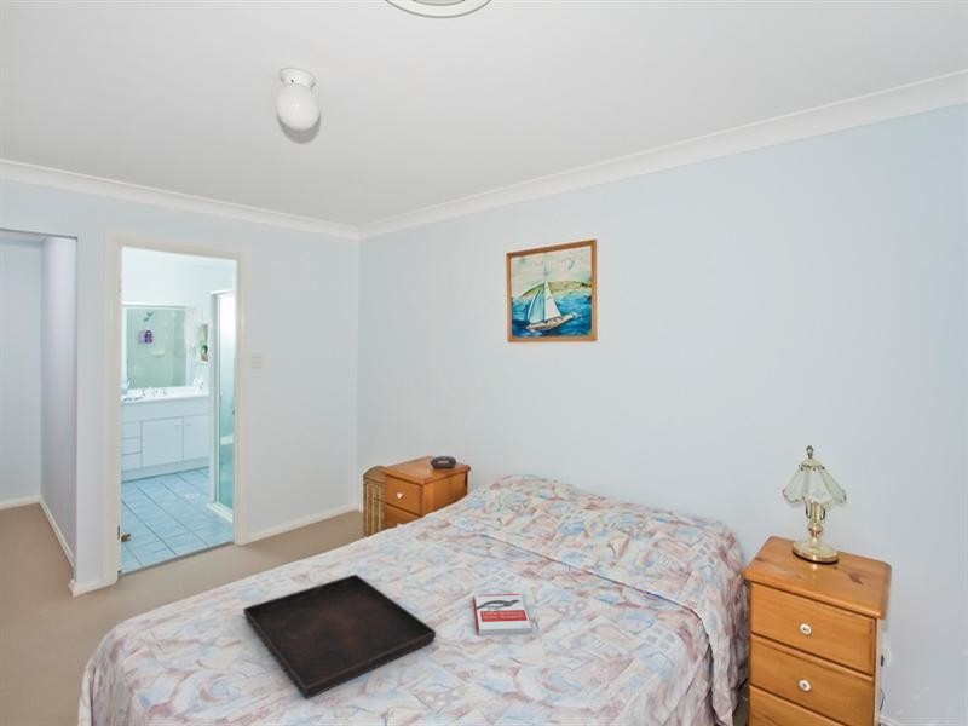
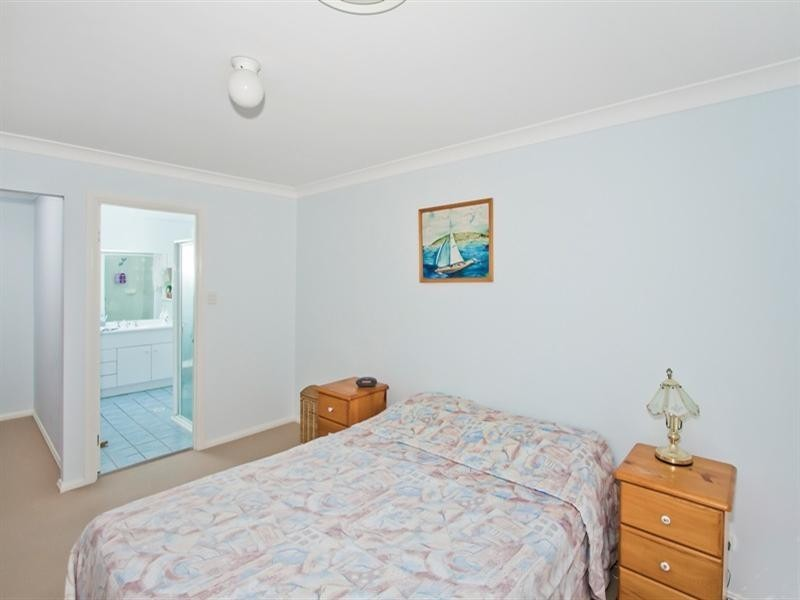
- serving tray (335, 624)
- book (500, 612)
